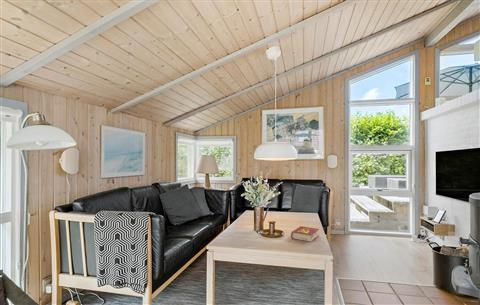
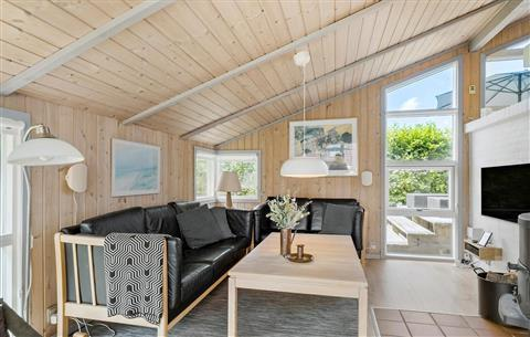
- book (305, 233)
